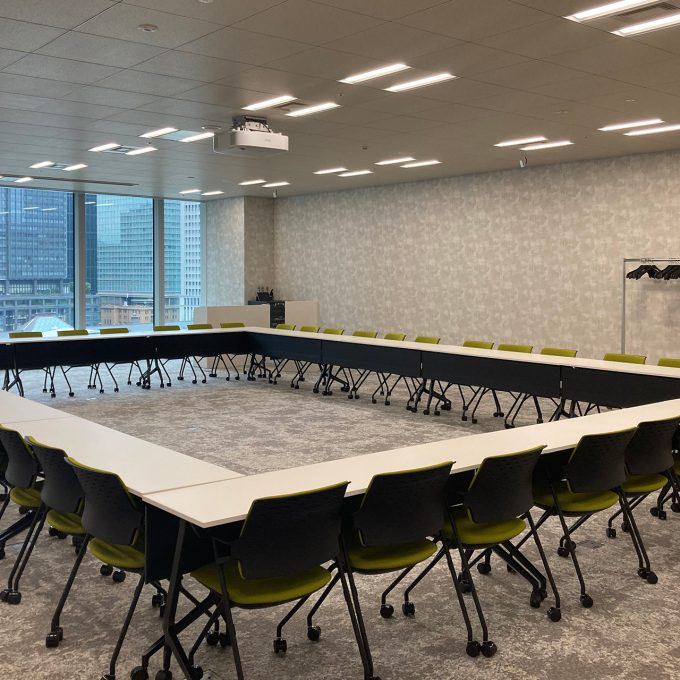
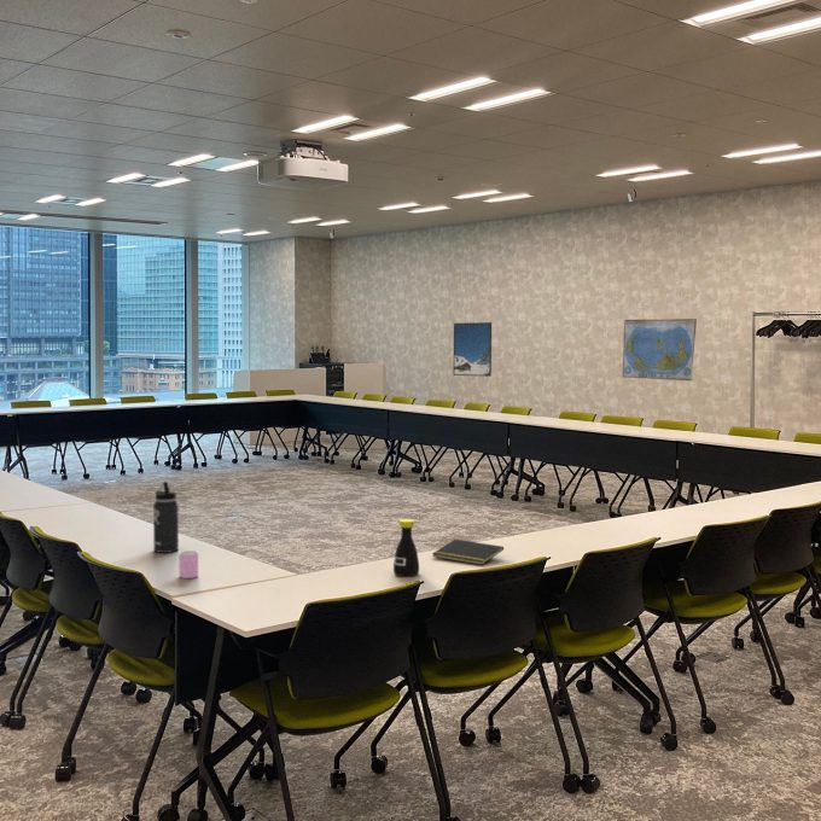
+ bottle (406, 547)
+ notepad (467, 551)
+ thermos bottle (164, 516)
+ world map (657, 349)
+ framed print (472, 349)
+ cup (190, 565)
